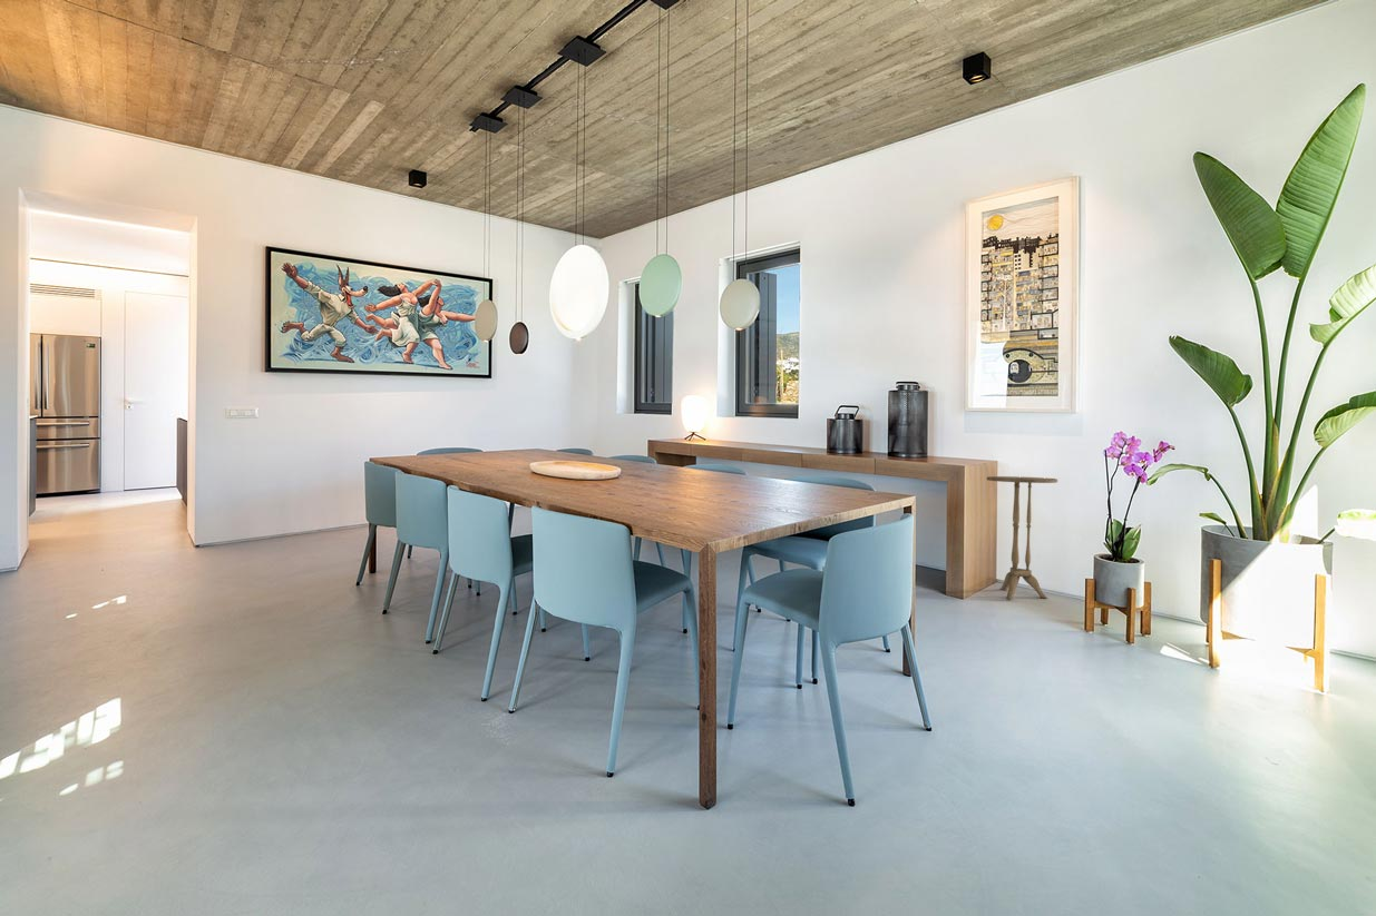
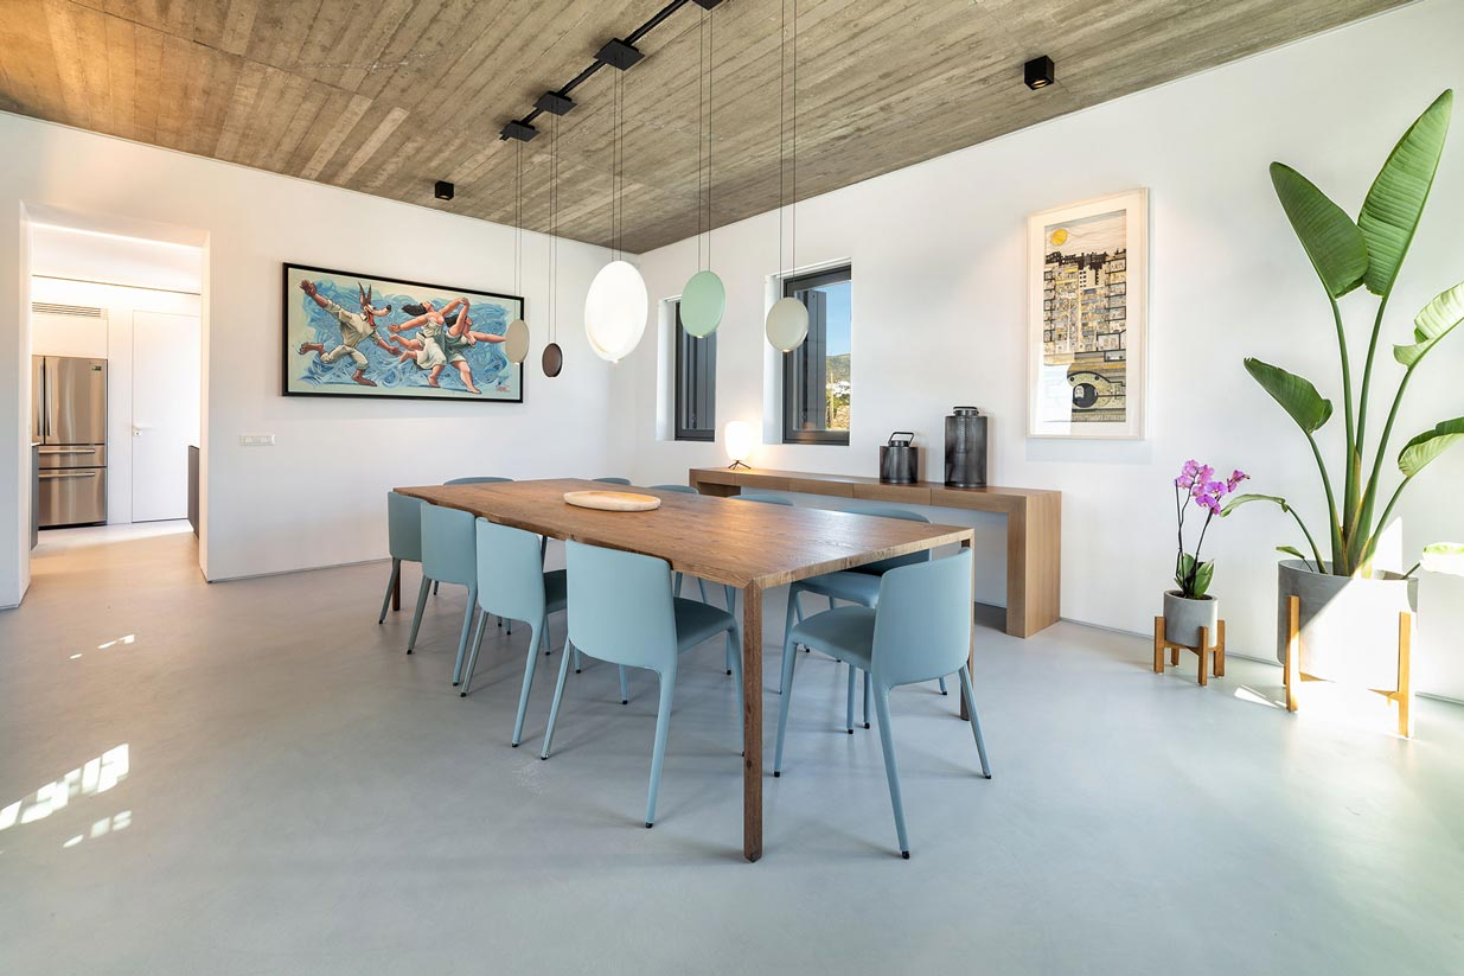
- side table (1017, 536)
